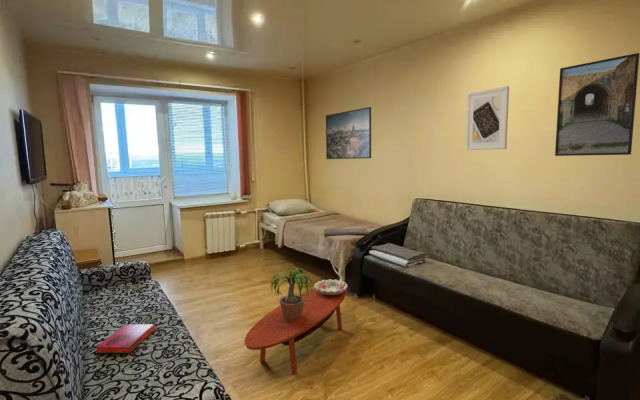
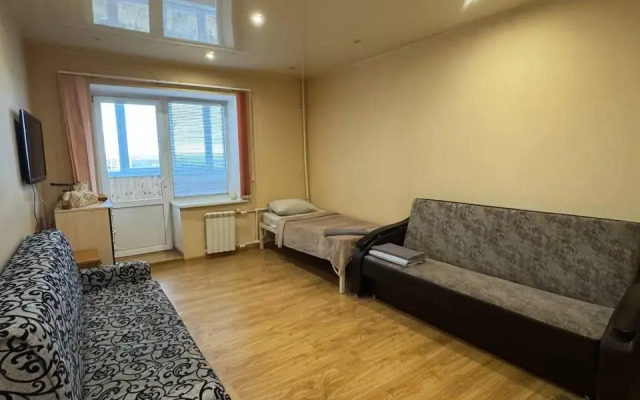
- potted plant (296, 295)
- hardback book (127, 337)
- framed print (486, 120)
- decorative bowl (330, 288)
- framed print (593, 109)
- coffee table (304, 326)
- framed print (346, 135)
